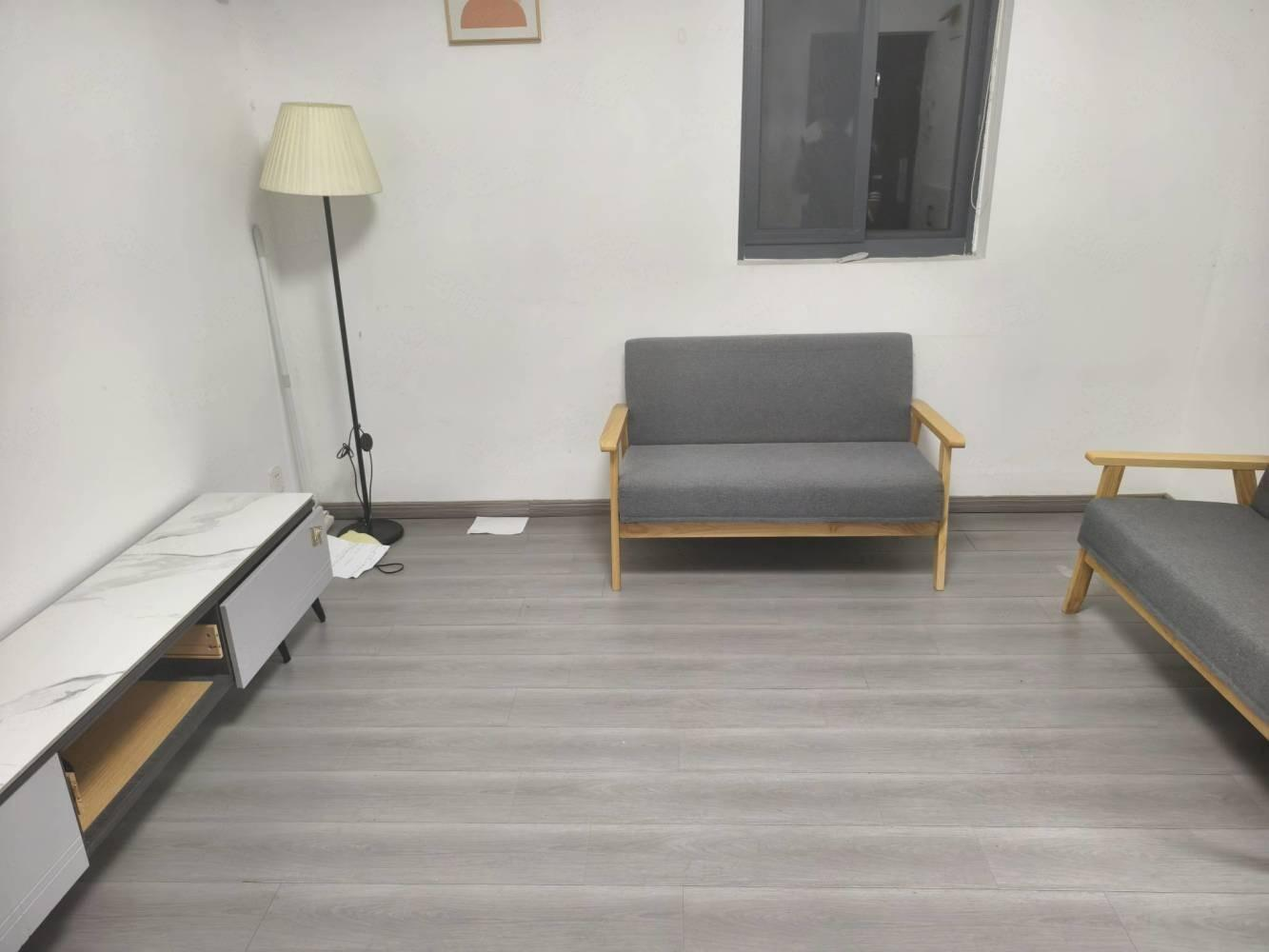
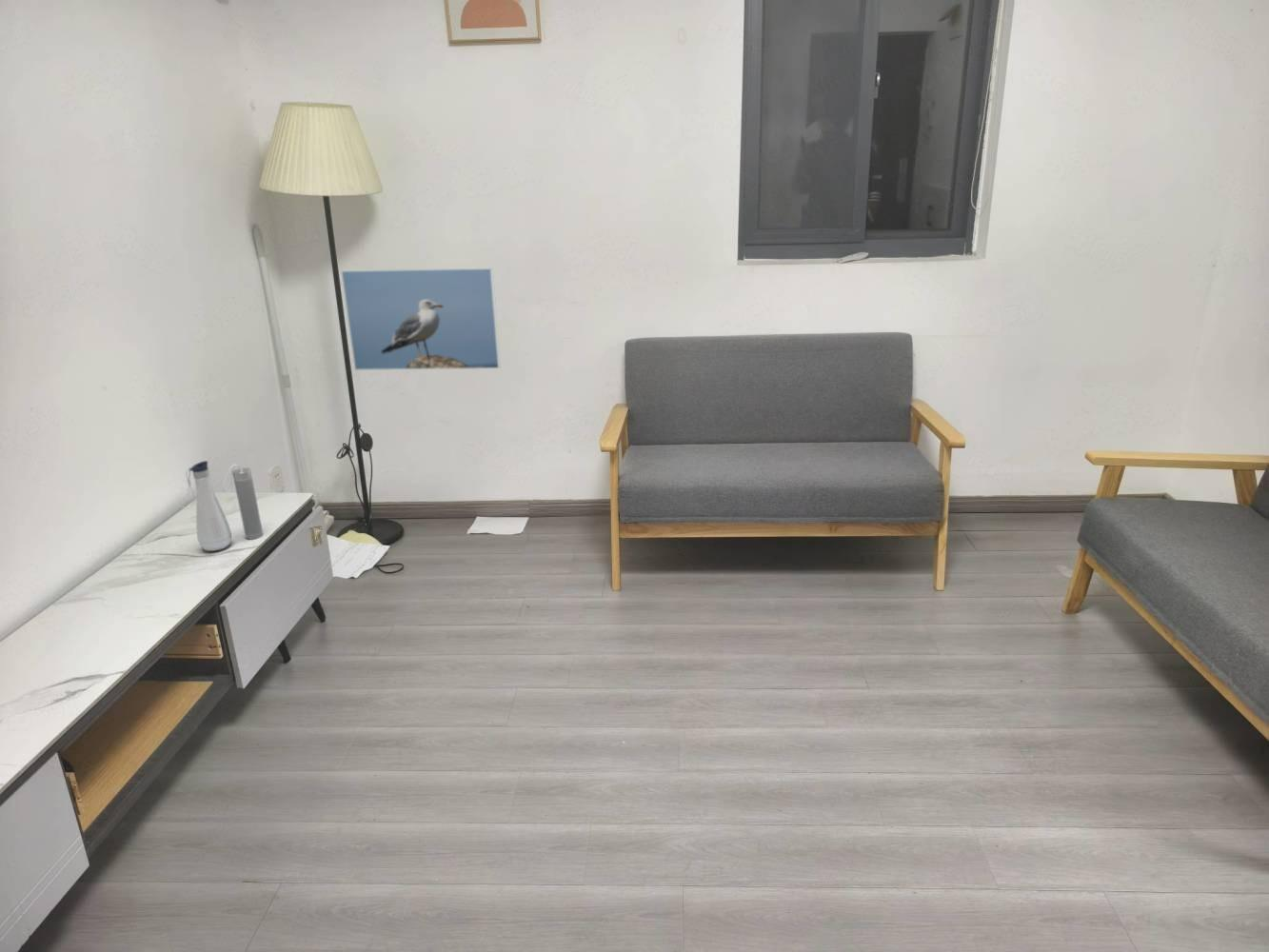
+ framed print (422, 320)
+ water bottle (218, 503)
